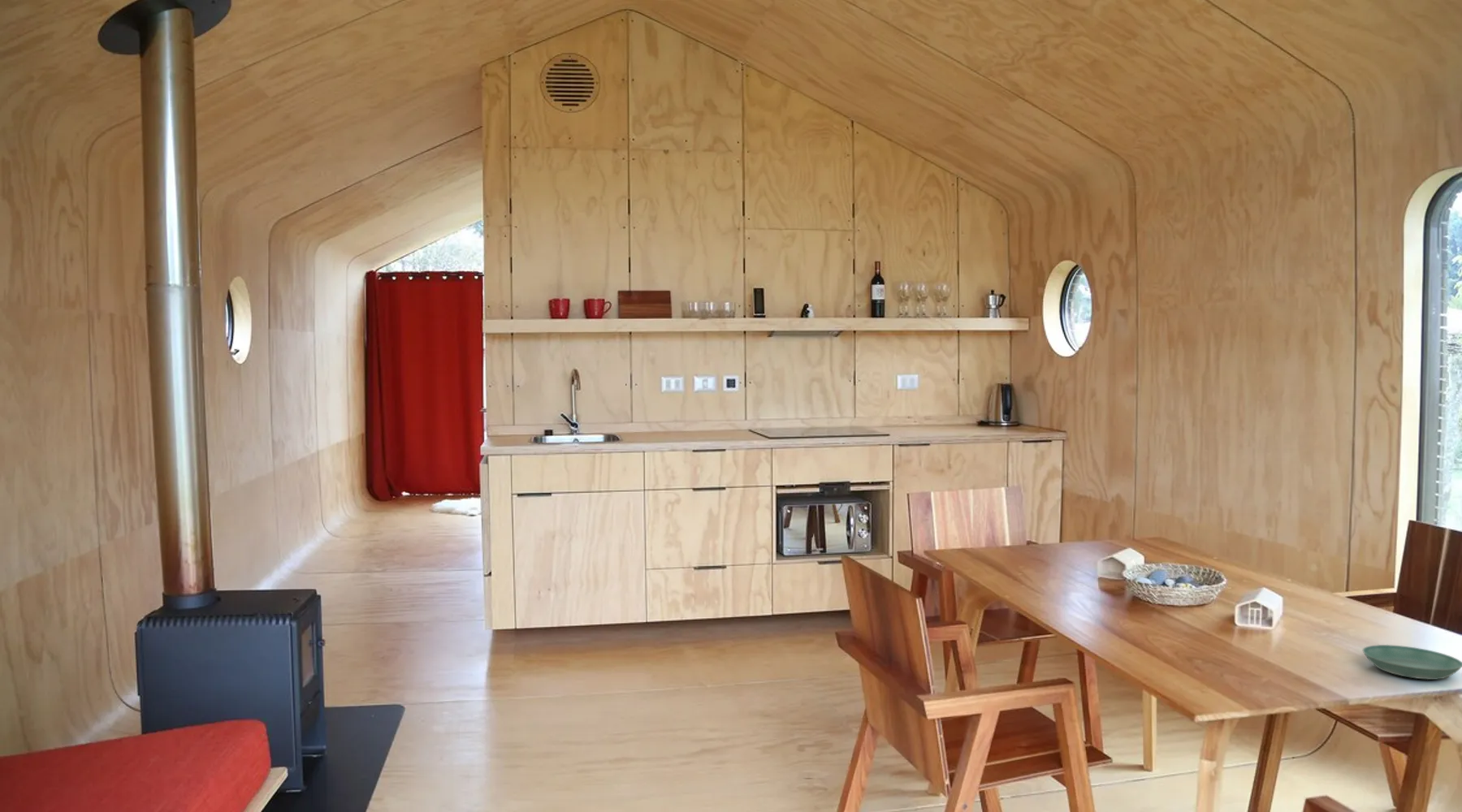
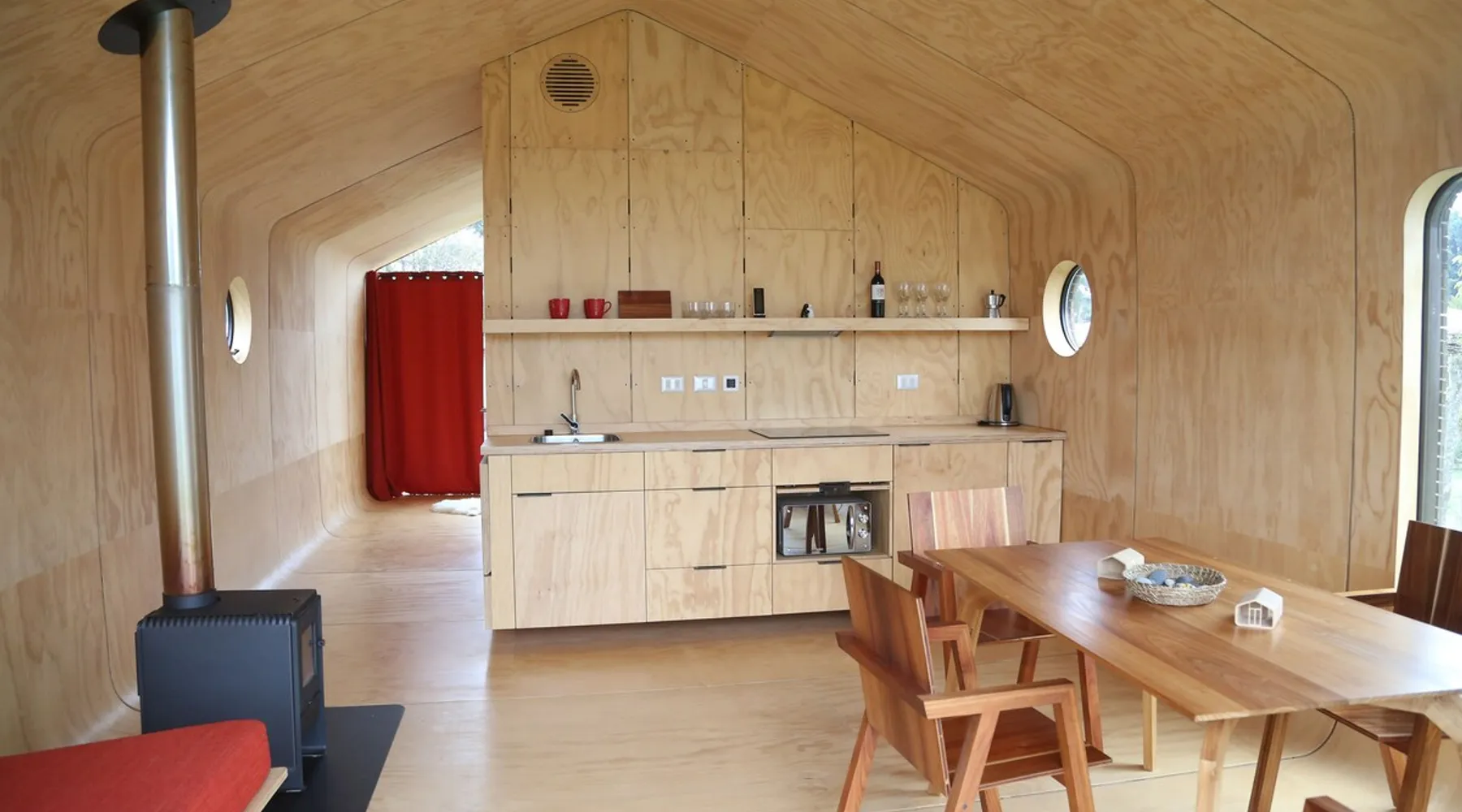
- saucer (1411, 663)
